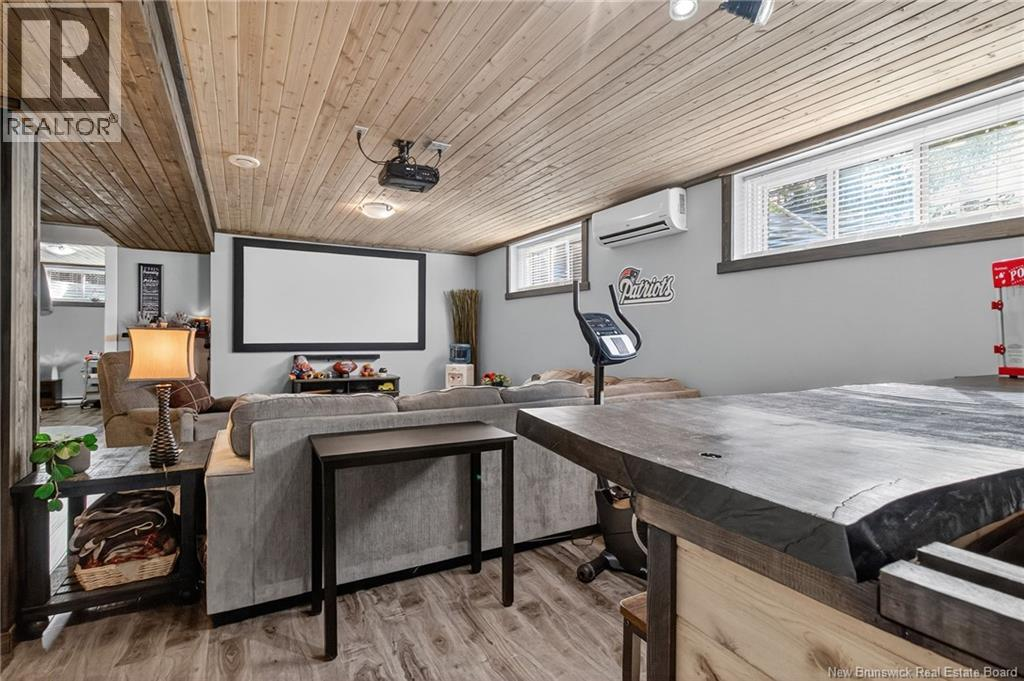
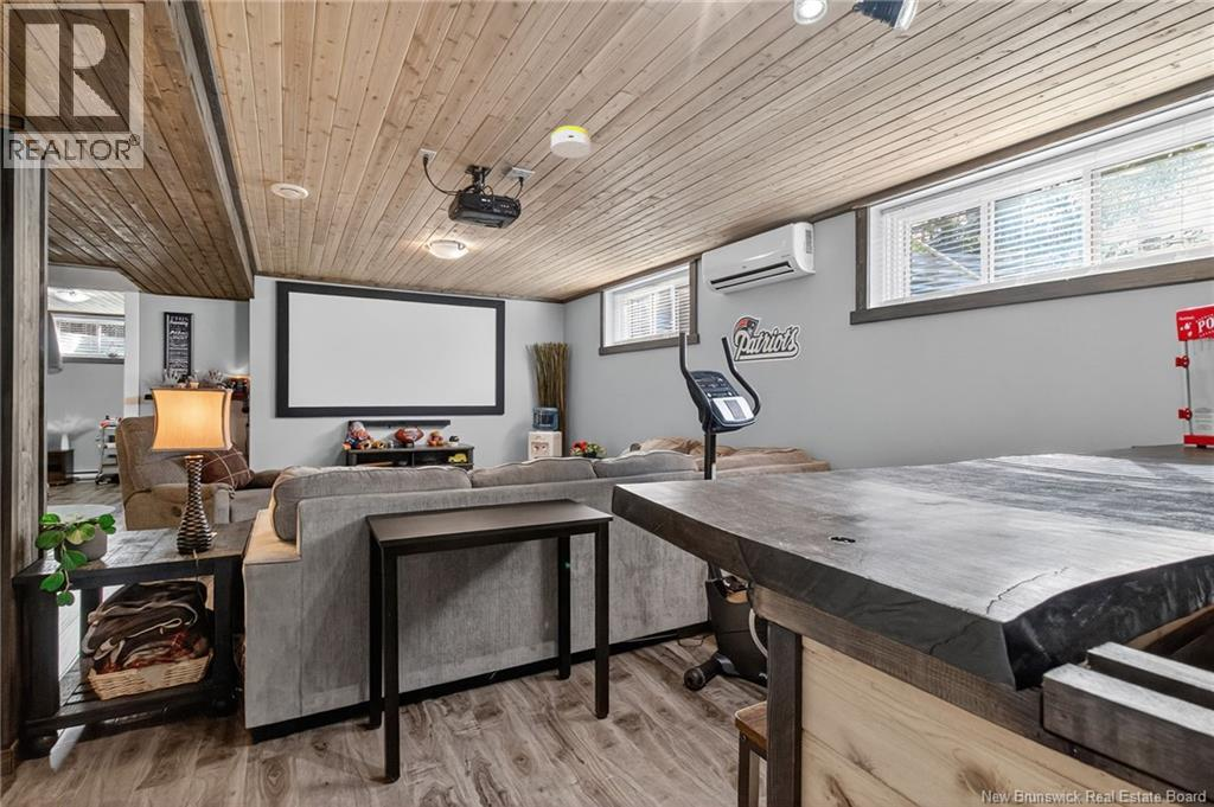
+ smoke detector (570, 141)
